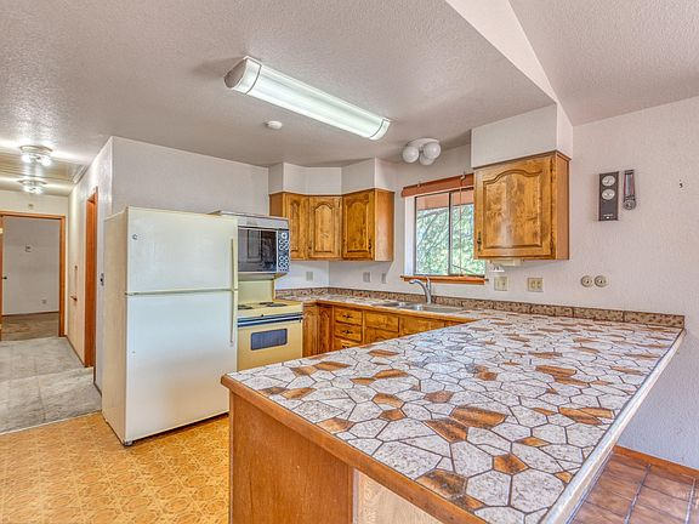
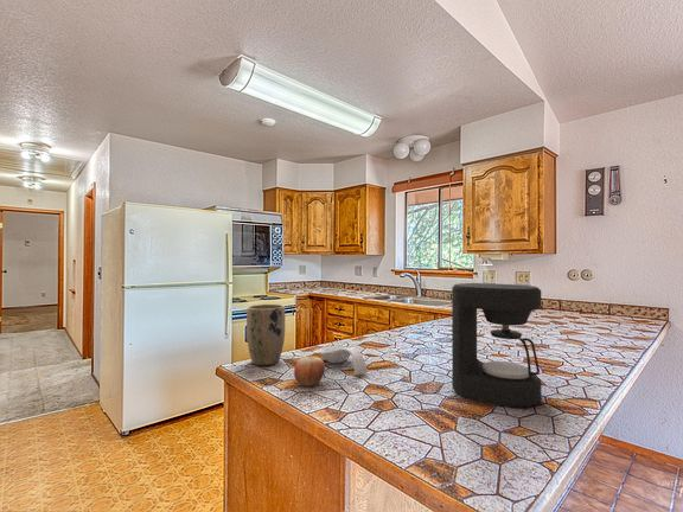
+ spoon rest (343, 354)
+ apple (309, 370)
+ plant pot (266, 333)
+ coffee maker (496, 337)
